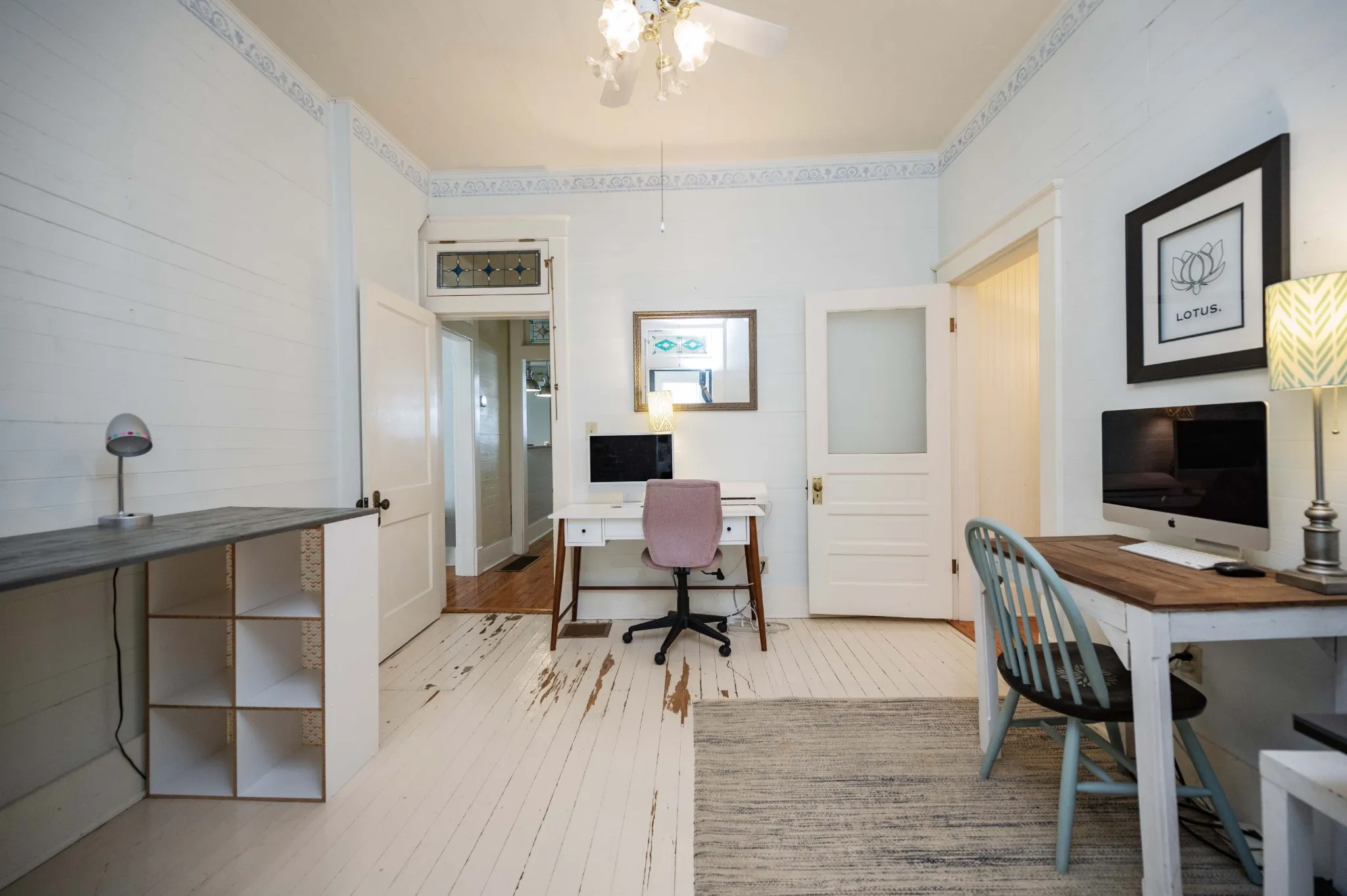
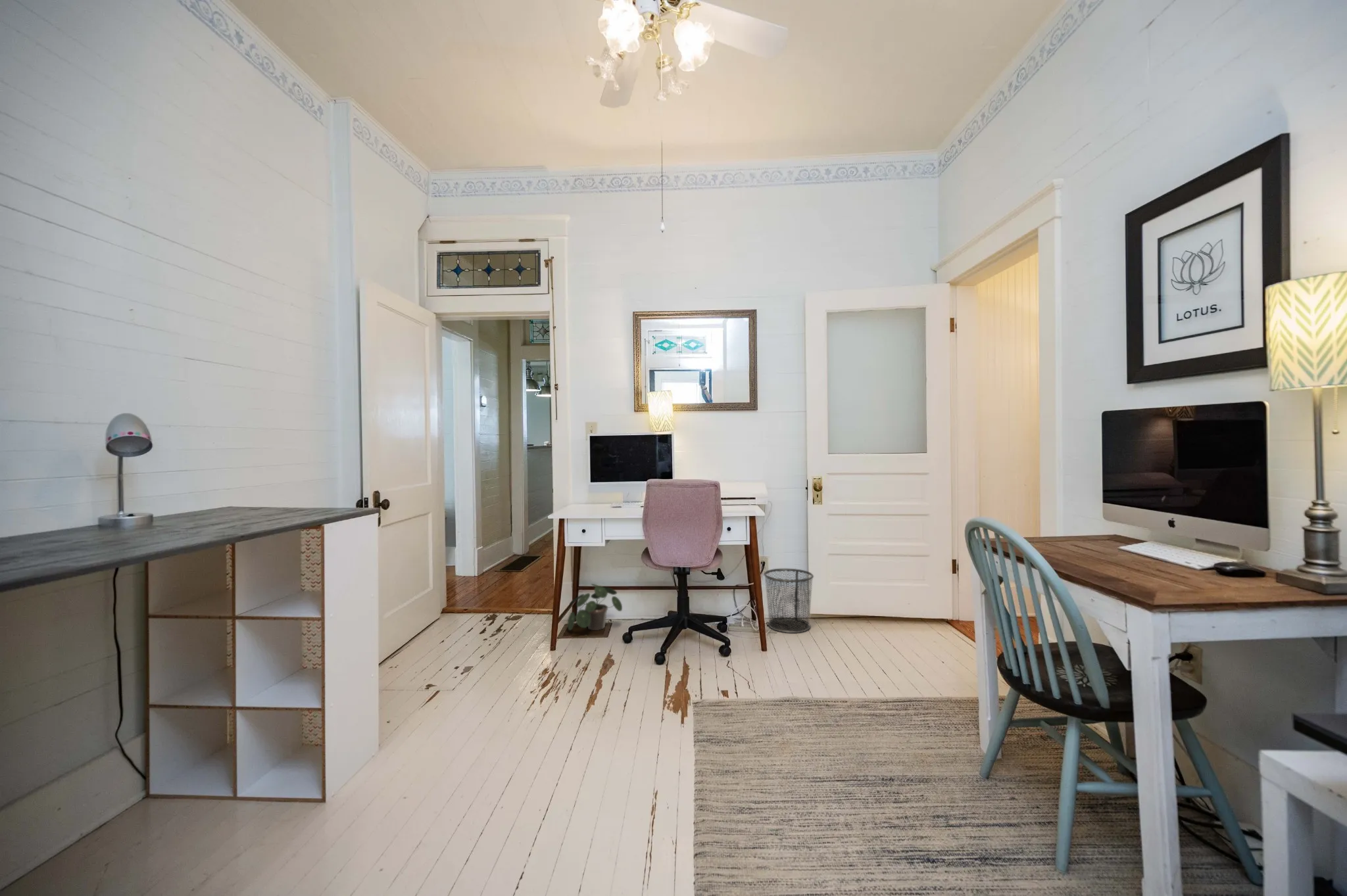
+ potted plant (594, 606)
+ waste bin (788, 600)
